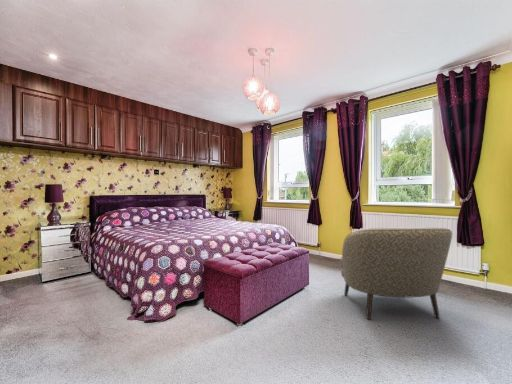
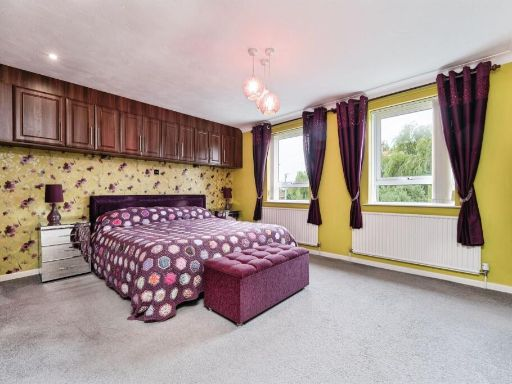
- armchair (390, 265)
